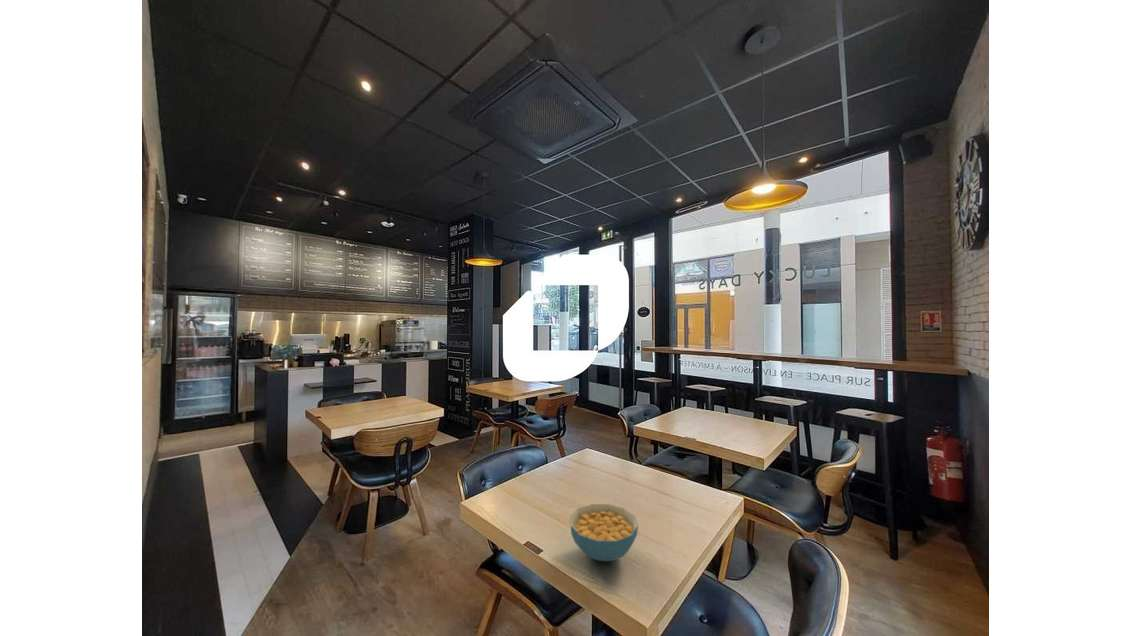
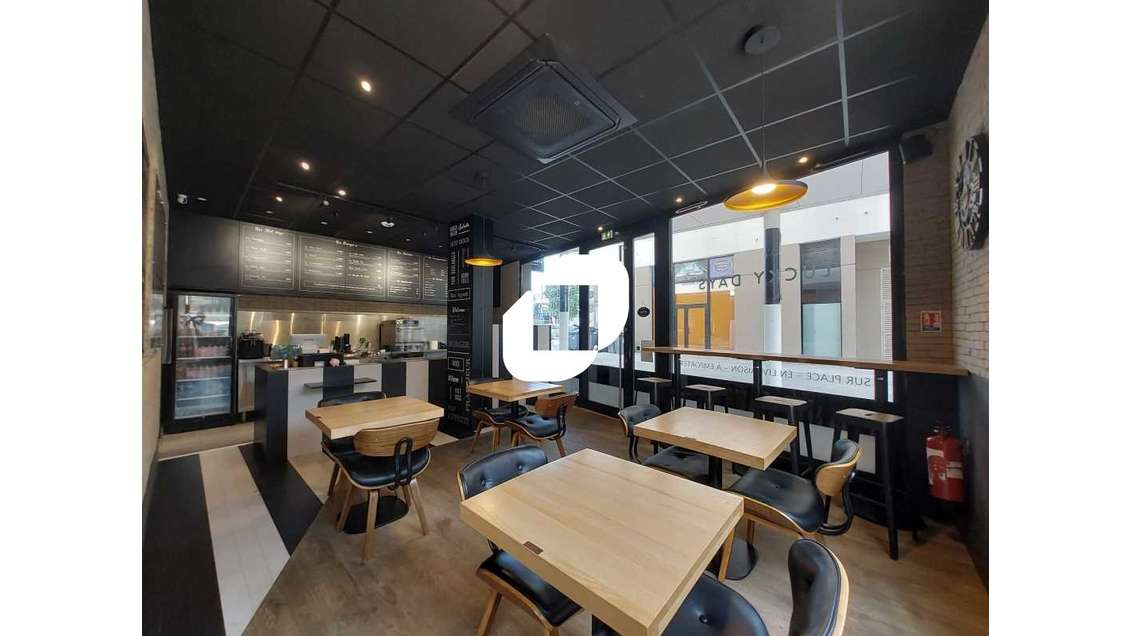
- cereal bowl (603, 537)
